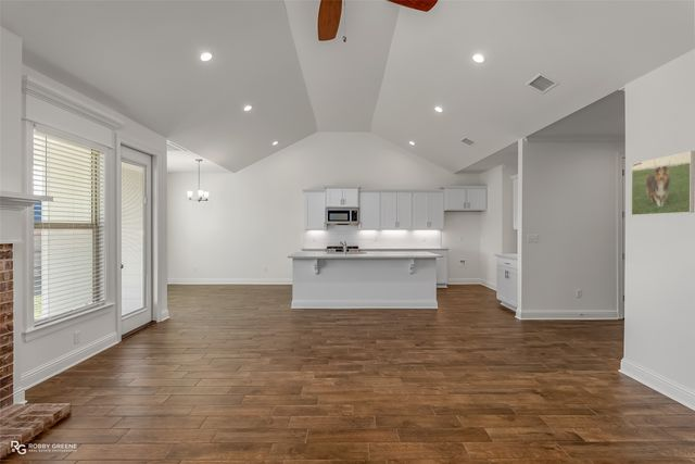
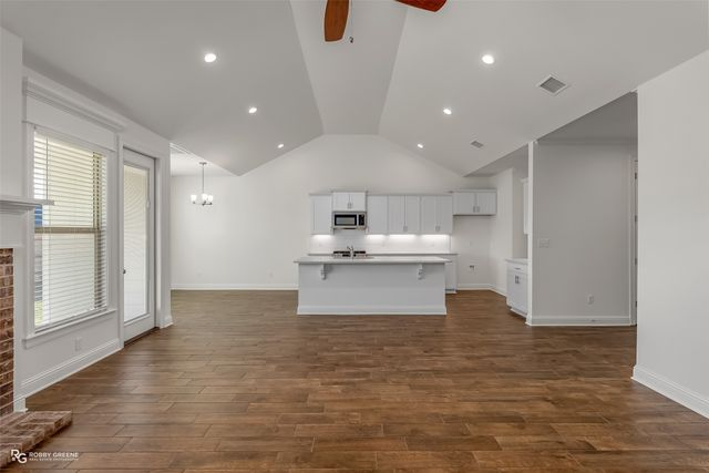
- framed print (659, 186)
